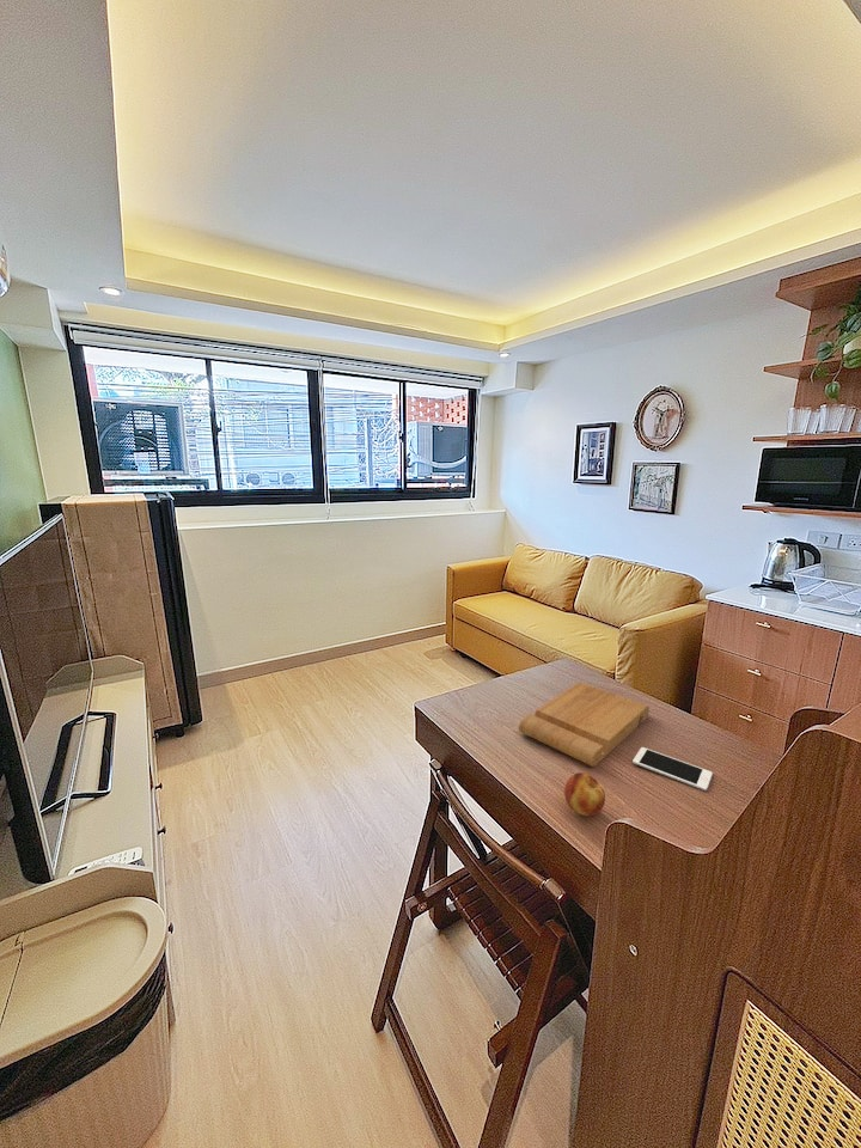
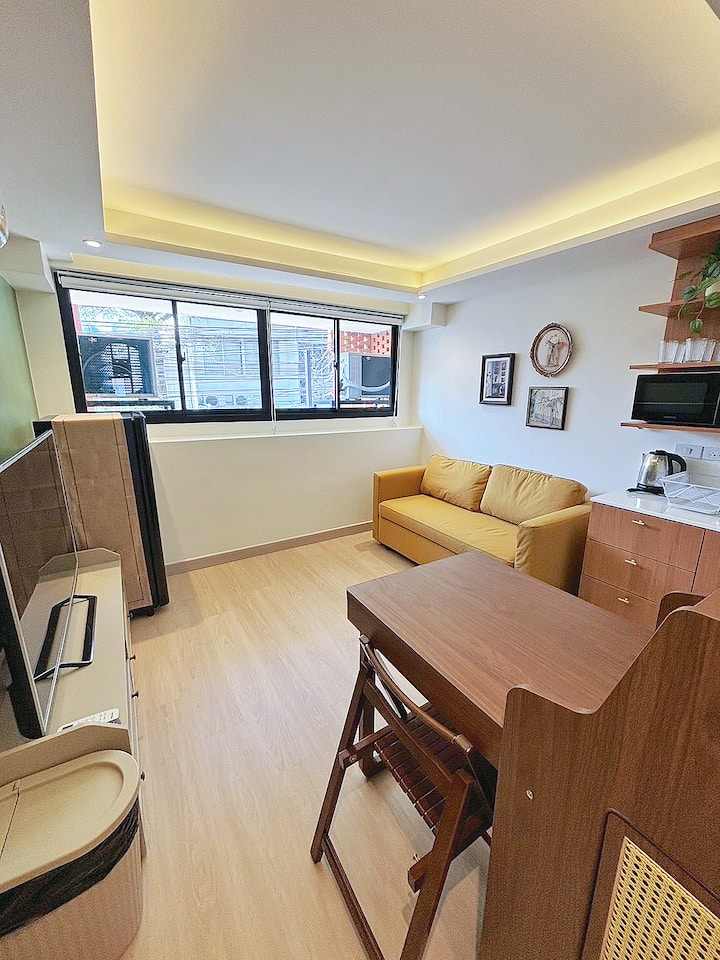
- cutting board (586, 719)
- cell phone (671, 767)
- fruit (584, 794)
